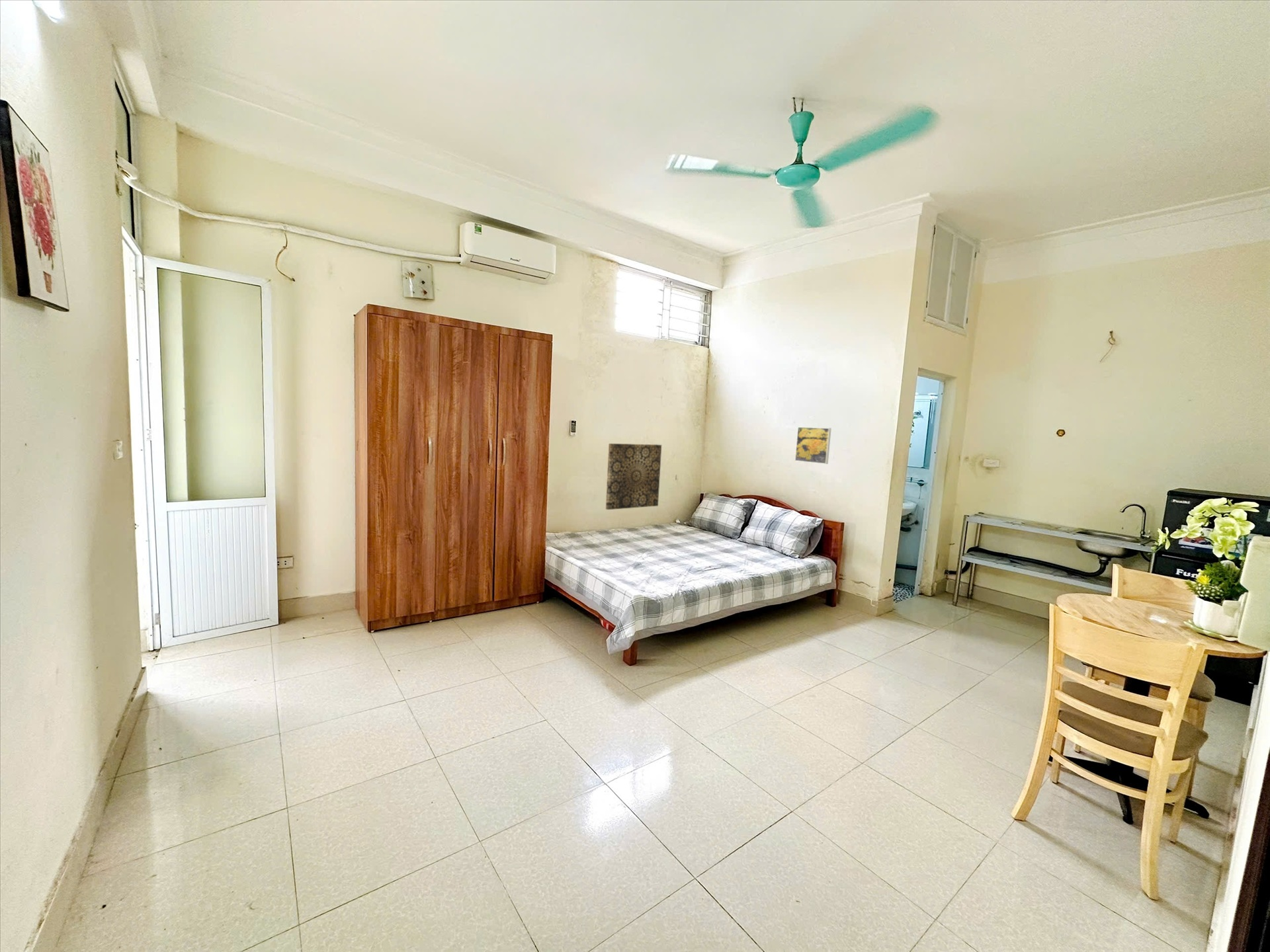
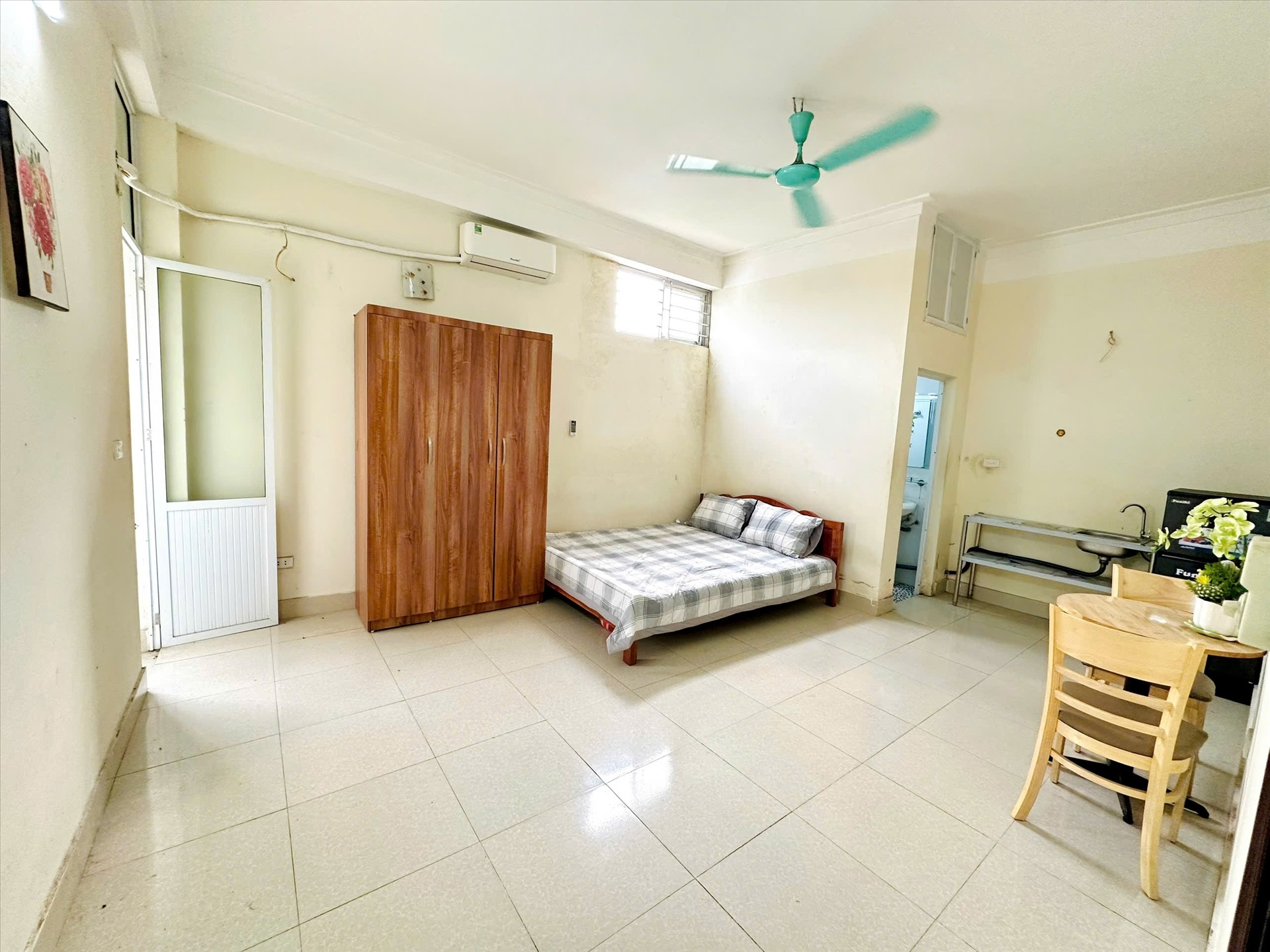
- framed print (812, 445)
- wall art (634, 476)
